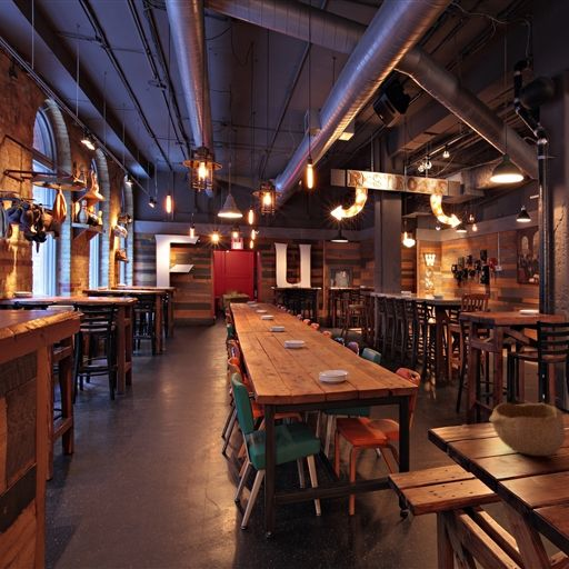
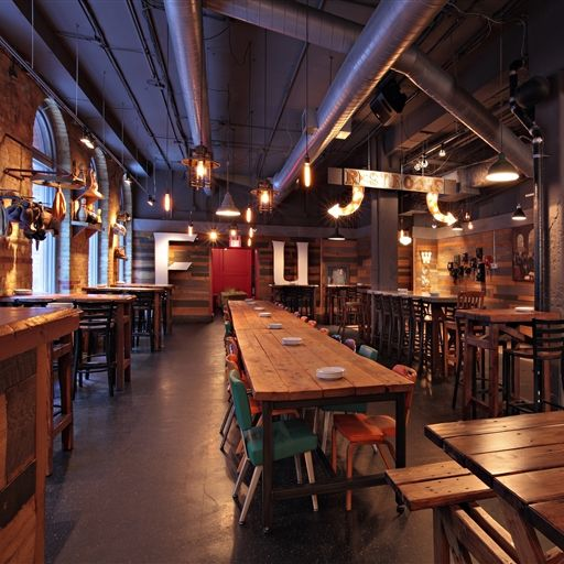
- bowl (526, 428)
